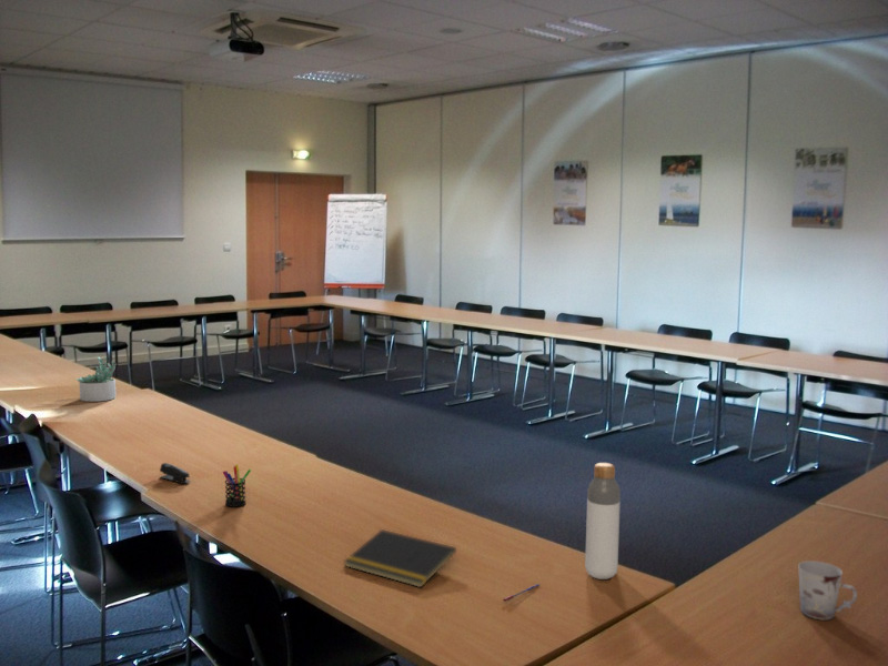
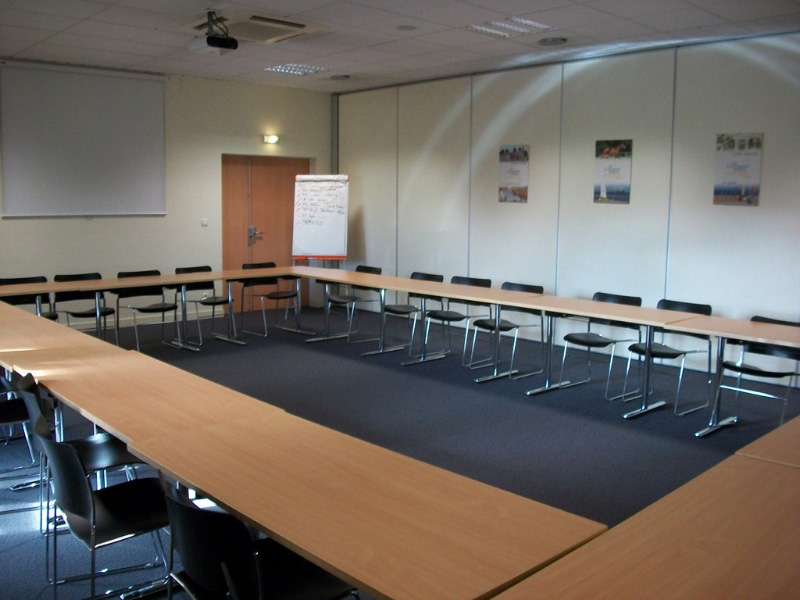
- notepad (400, 556)
- stapler (174, 472)
- pen holder (238, 484)
- pen (522, 591)
- bottle (603, 519)
- succulent plant (95, 377)
- cup (826, 593)
